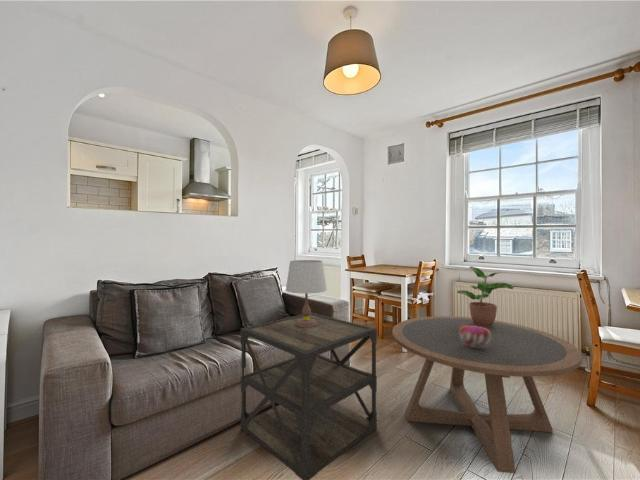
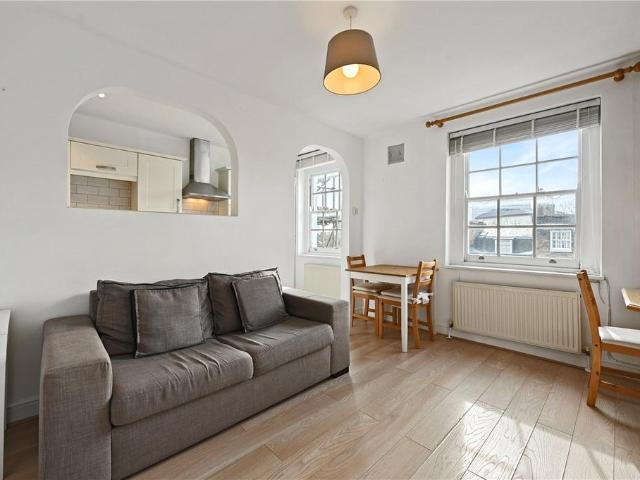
- potted plant (485, 296)
- coffee table (475, 371)
- decorative bowl (474, 337)
- table lamp (306, 291)
- side table (308, 378)
